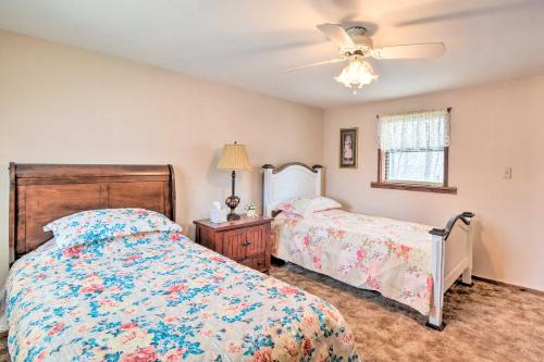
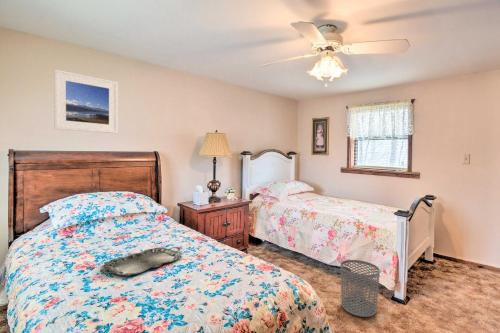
+ waste bin (359, 286)
+ serving tray (144, 259)
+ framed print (88, 103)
